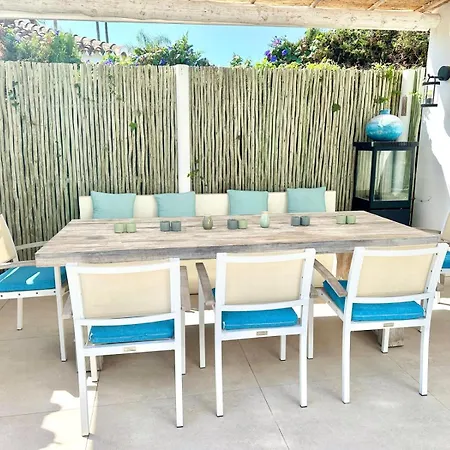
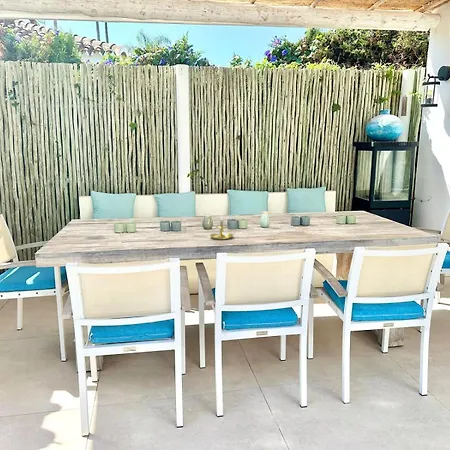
+ candle holder (223, 226)
